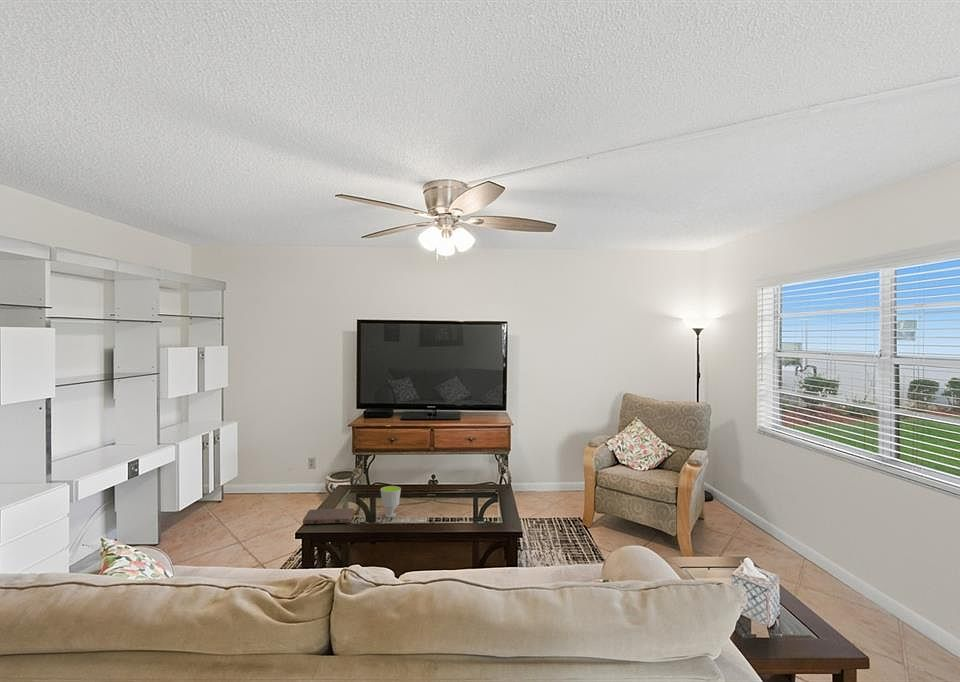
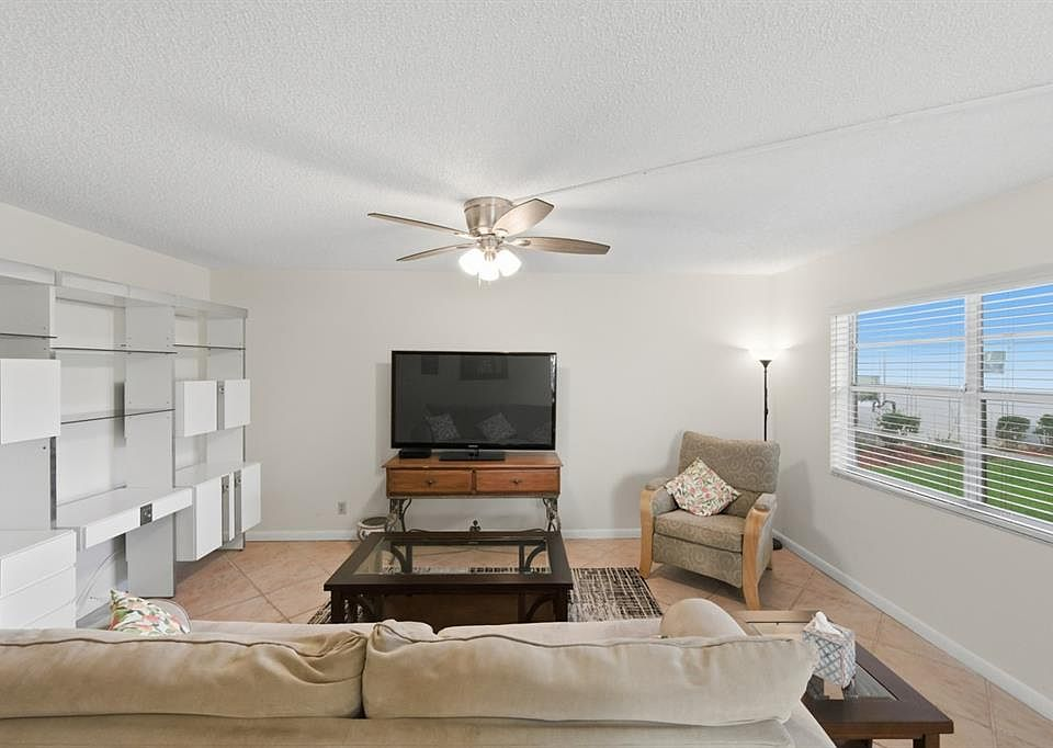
- cup (390, 502)
- book (329, 515)
